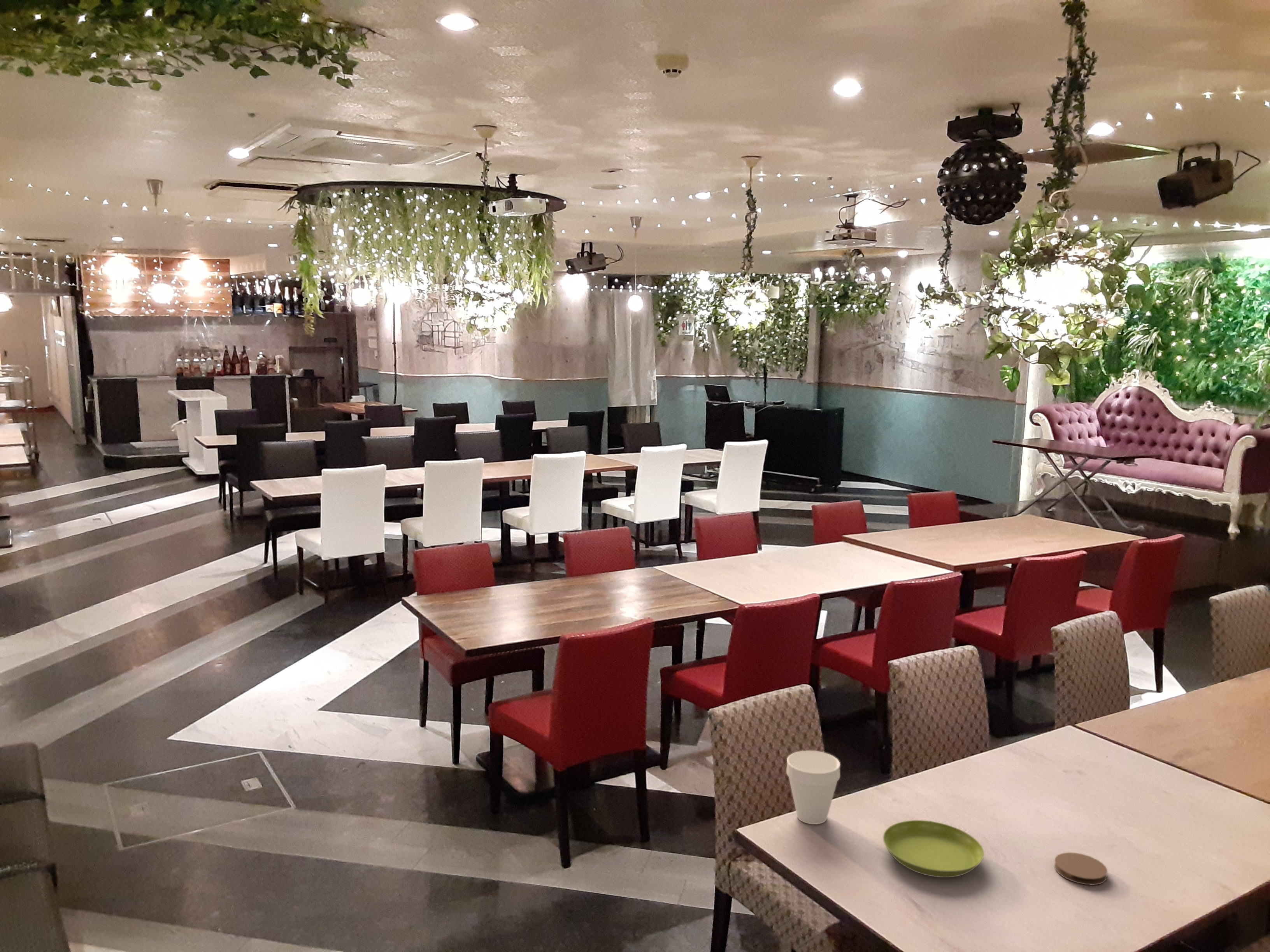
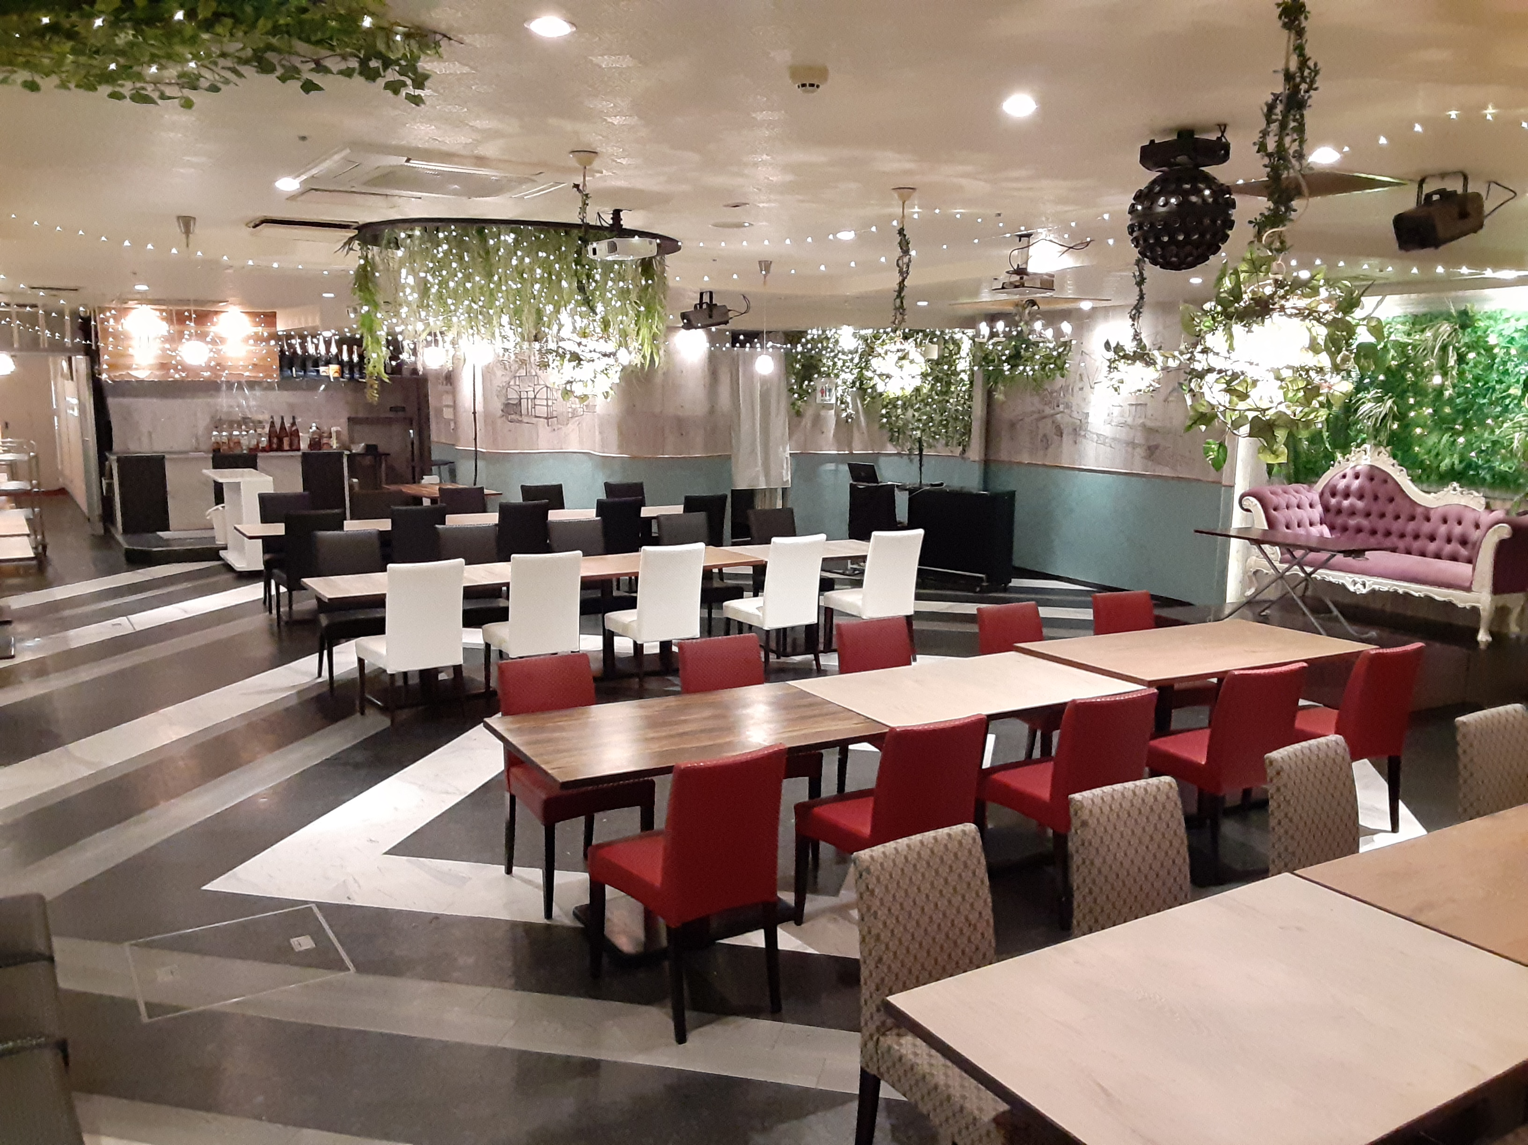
- saucer (932, 850)
- coaster (1081, 868)
- cup (812, 789)
